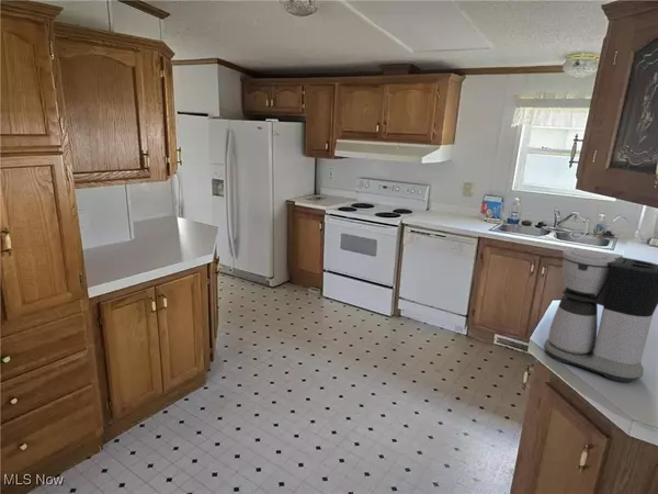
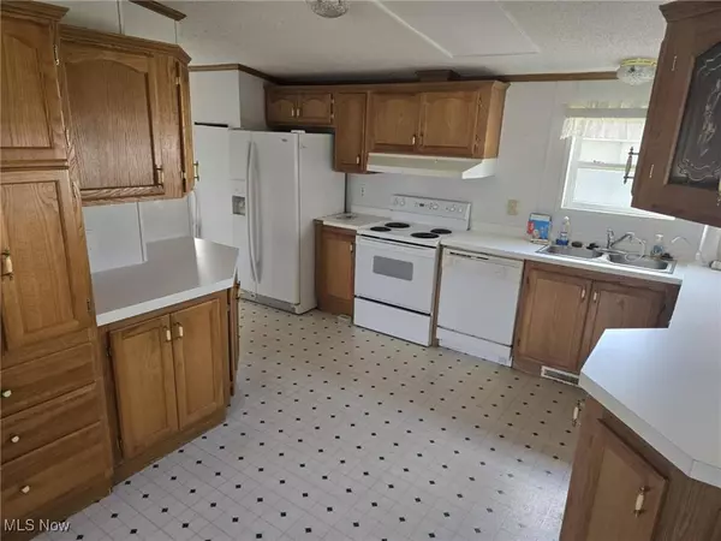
- coffee maker (603, 310)
